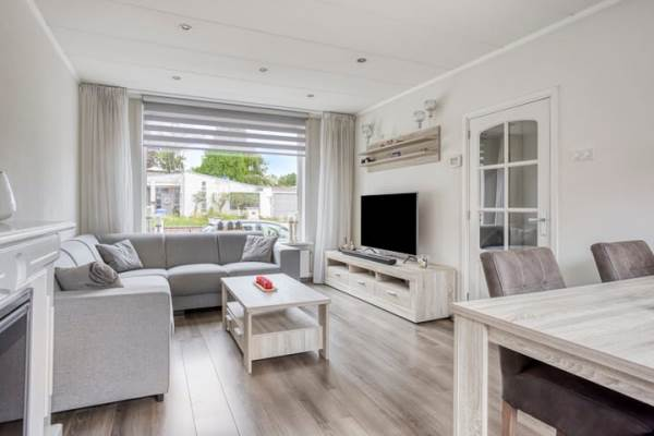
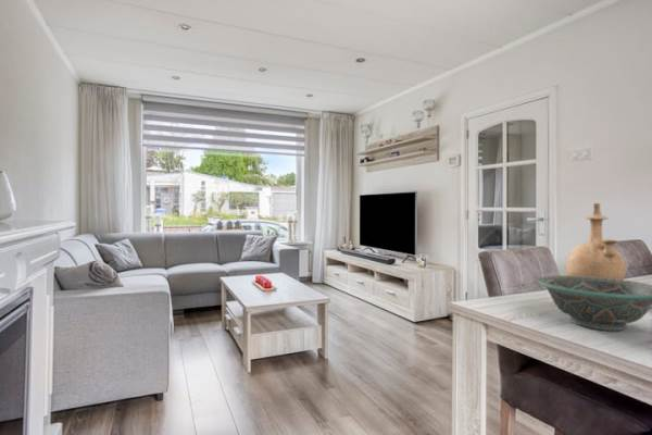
+ vase (594, 249)
+ decorative bowl (597, 303)
